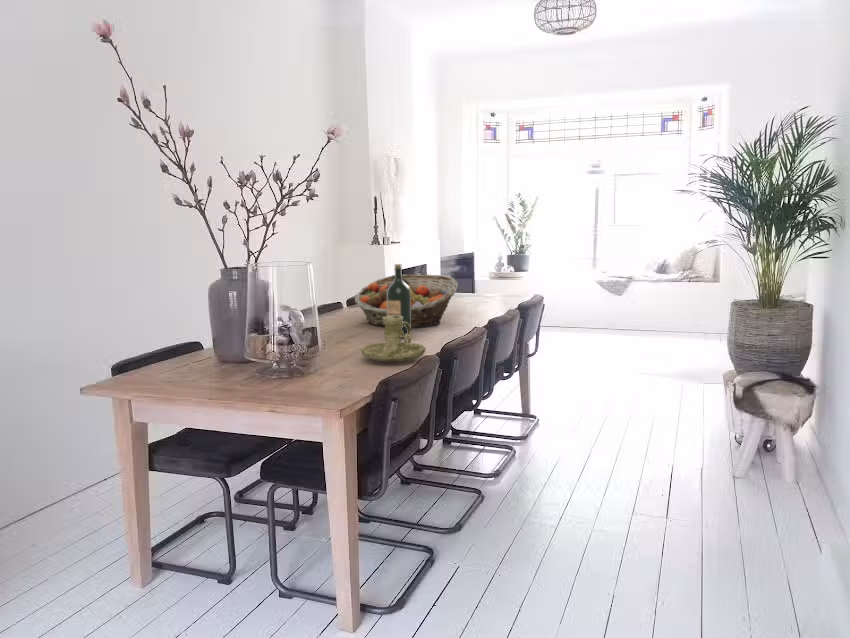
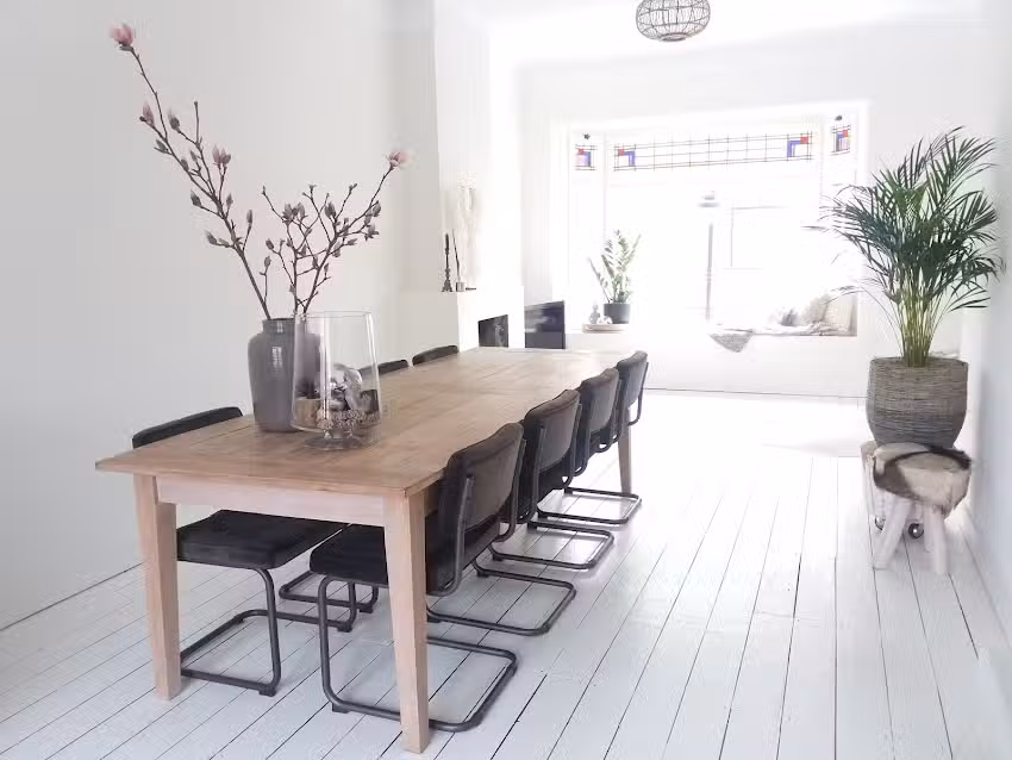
- wine bottle (398, 300)
- candle holder (396, 337)
- fruit basket (411, 299)
